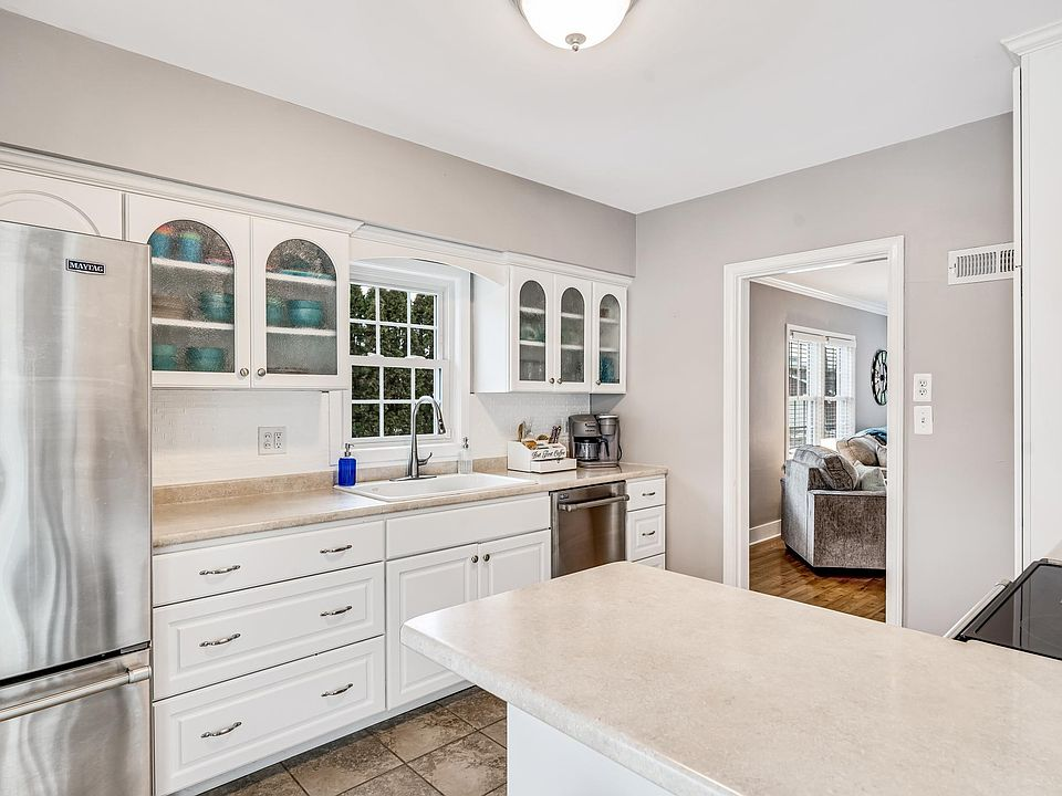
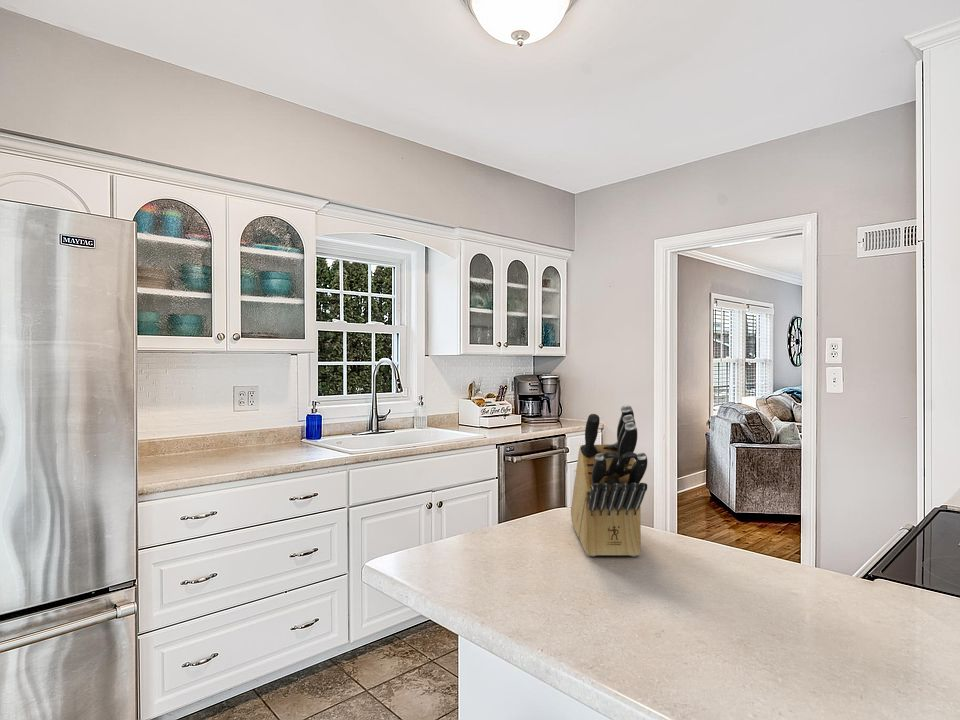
+ knife block (605, 473)
